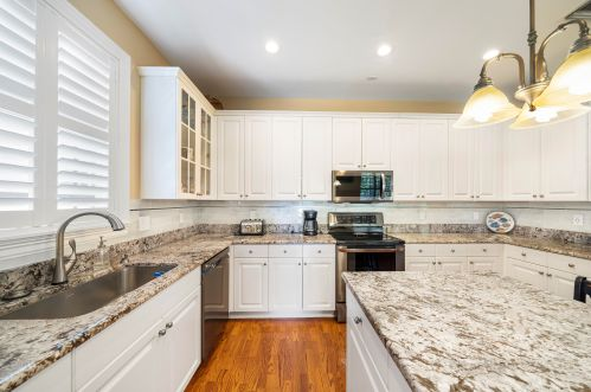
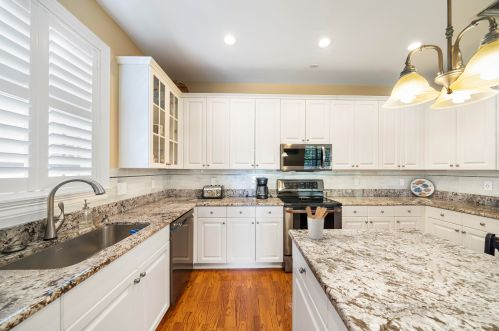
+ utensil holder (317, 221)
